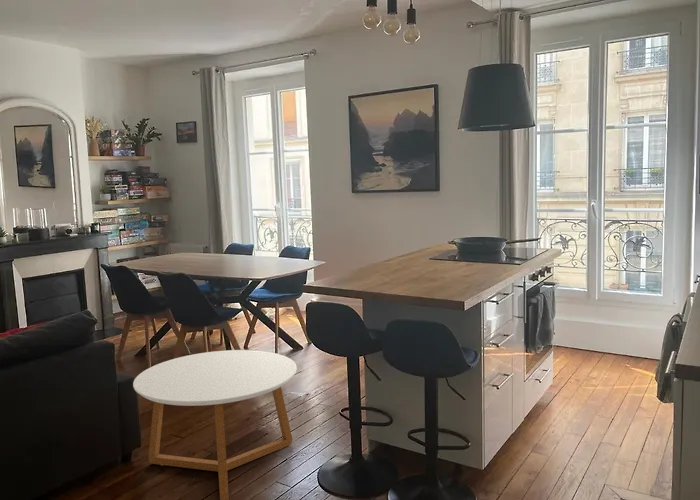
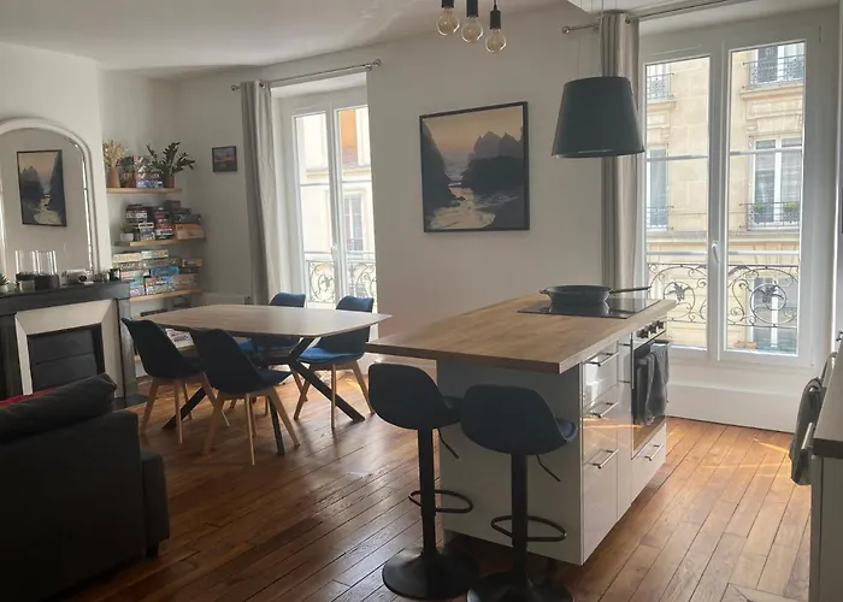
- coffee table (217, 422)
